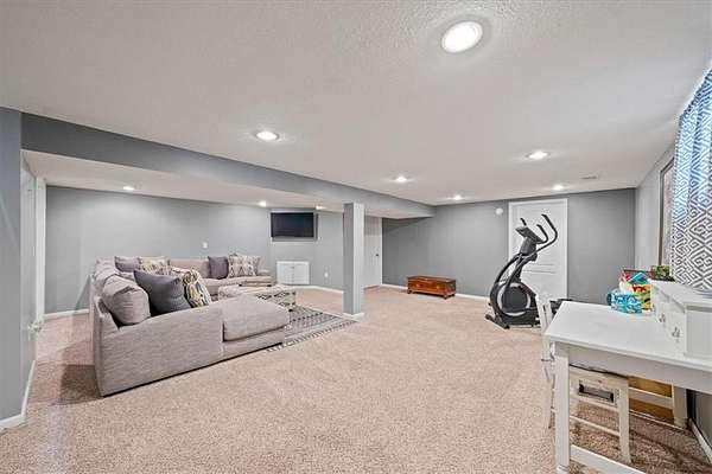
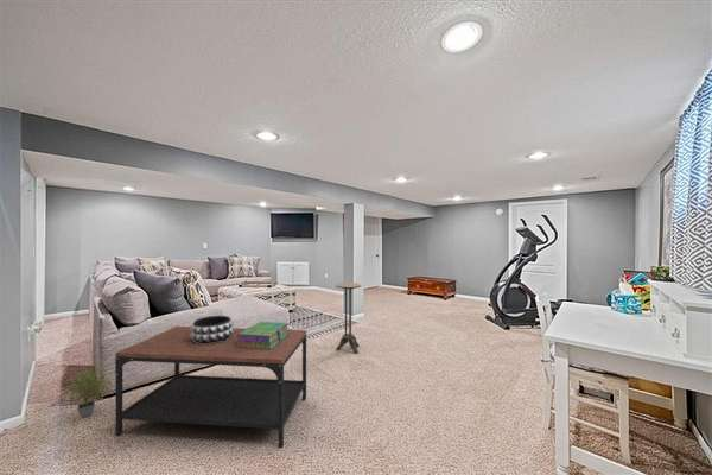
+ stack of books (263, 334)
+ side table (349, 317)
+ potted plant (88, 388)
+ coffee table (221, 378)
+ decorative bowl (212, 328)
